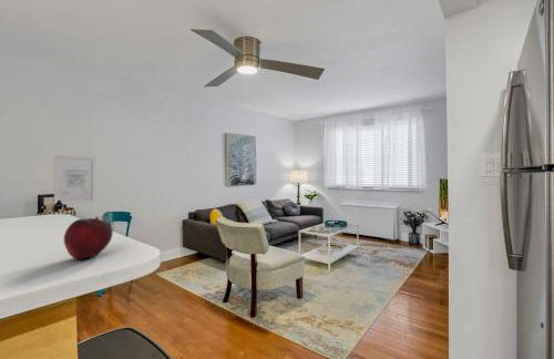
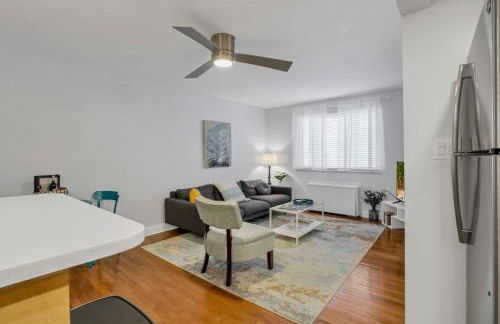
- wall art (75, 180)
- fruit (89, 237)
